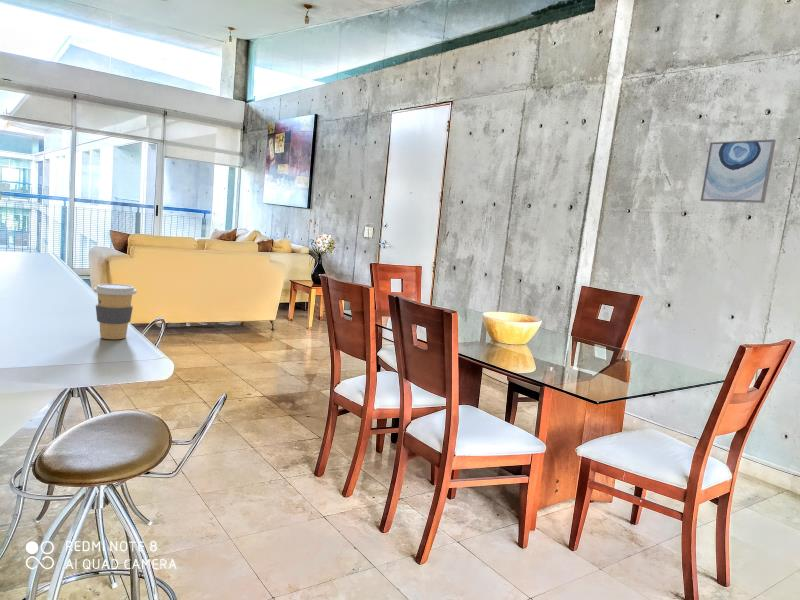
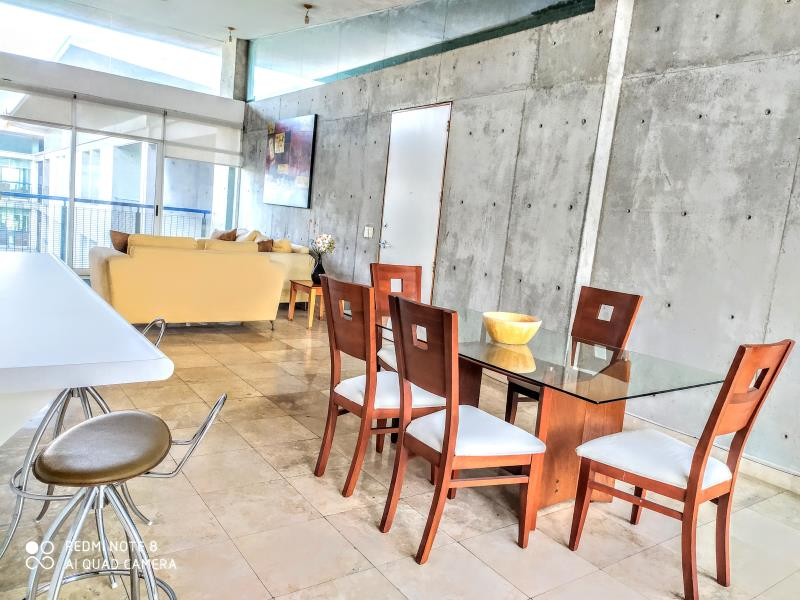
- wall art (736, 171)
- coffee cup (114, 311)
